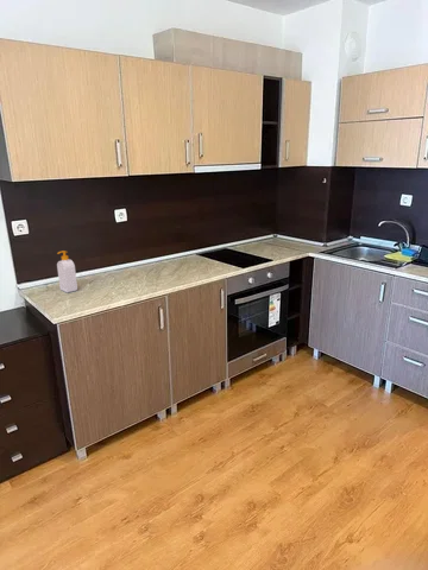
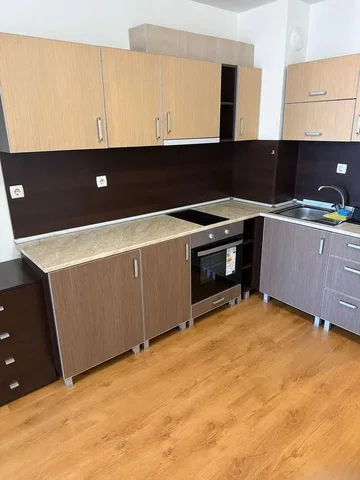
- soap bottle (65, 271)
